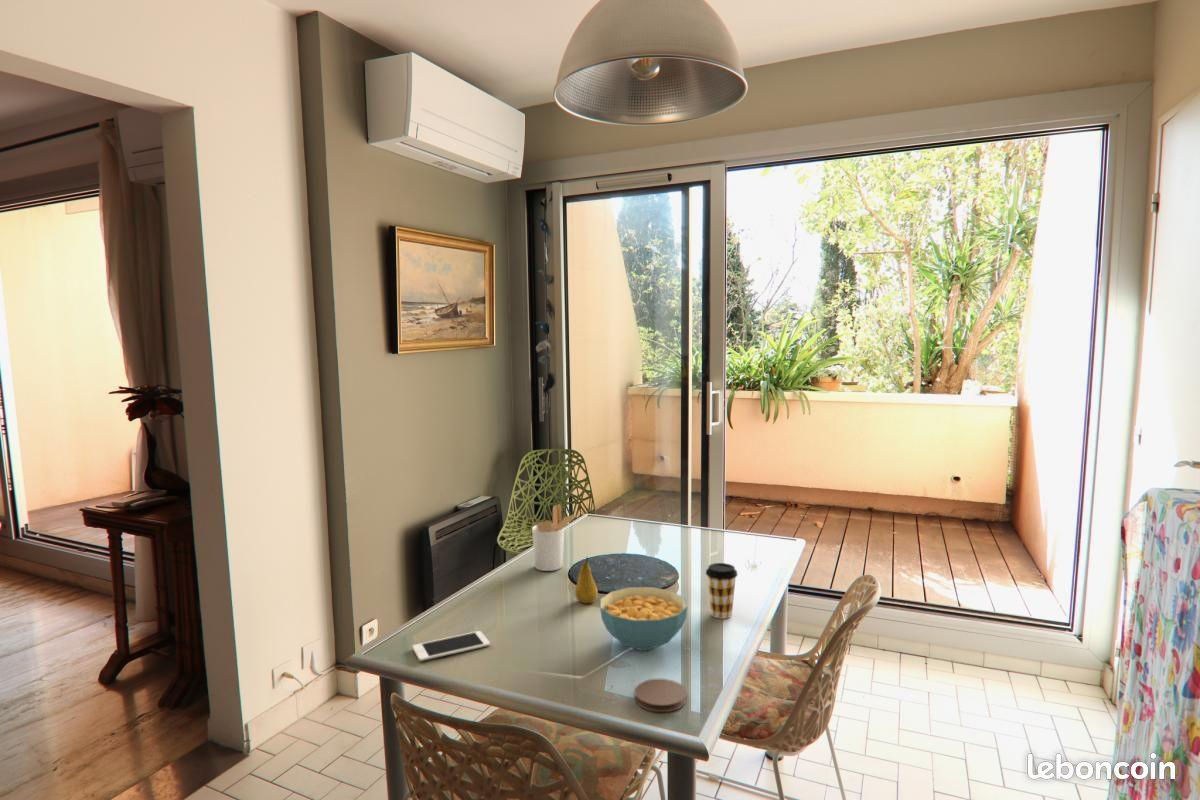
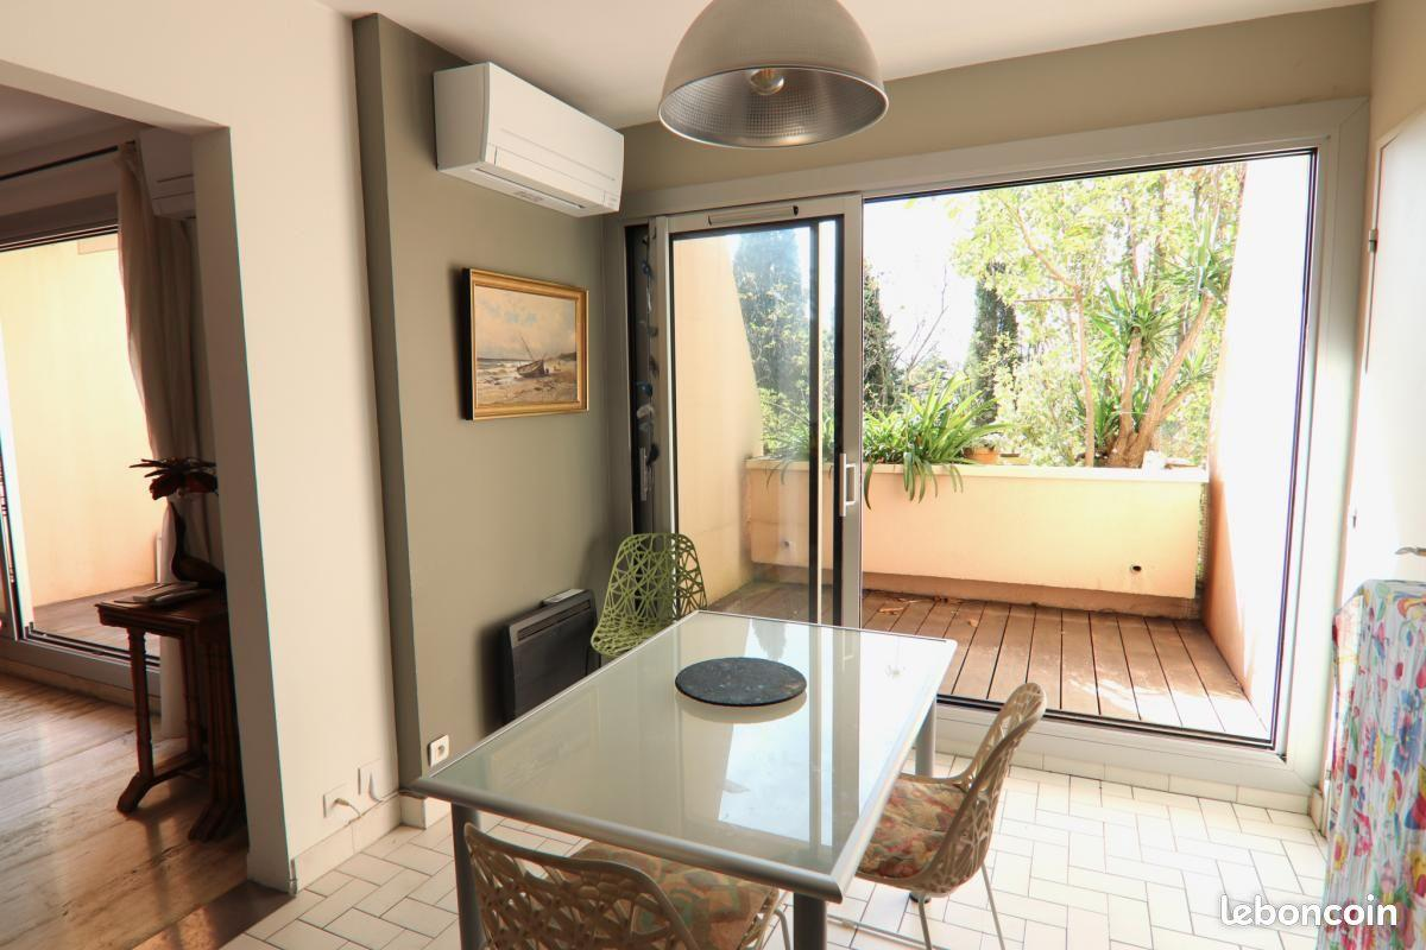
- coffee cup (721, 590)
- coaster (660, 694)
- cell phone (451, 645)
- utensil holder (555, 538)
- fruit (586, 579)
- cereal bowl (643, 623)
